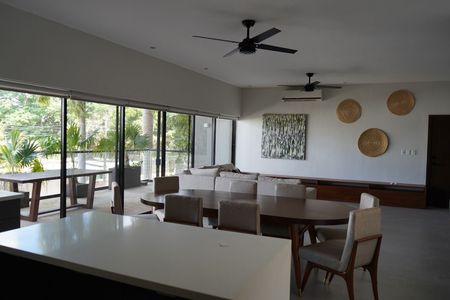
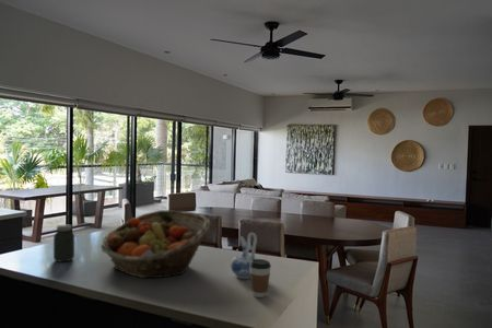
+ ceramic pitcher (244, 254)
+ fruit basket (155, 241)
+ coffee cup (259, 278)
+ jar (63, 243)
